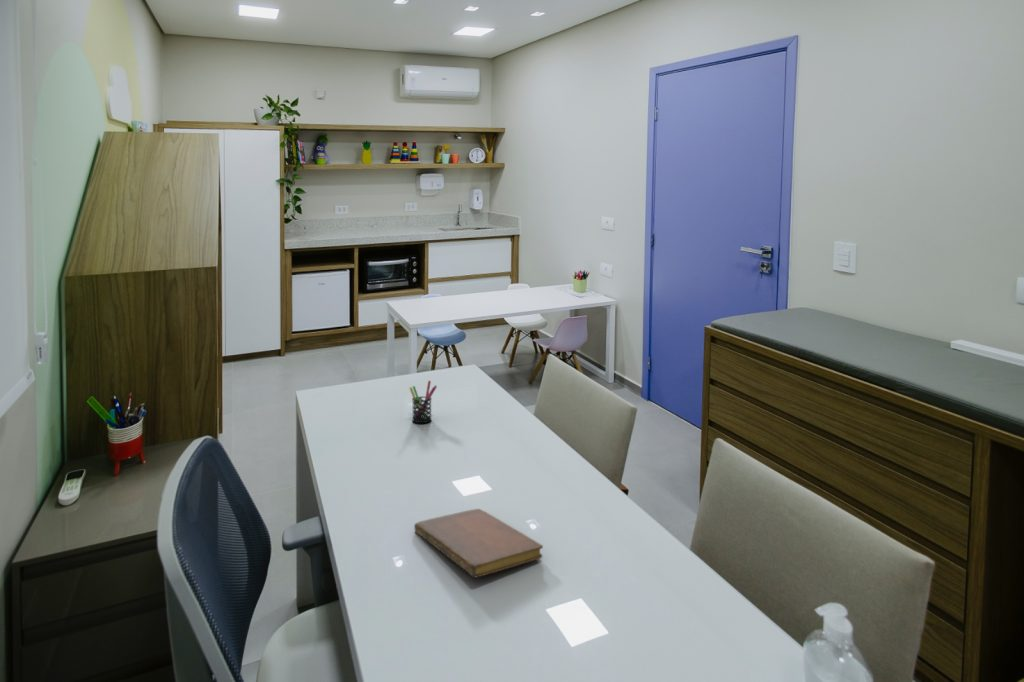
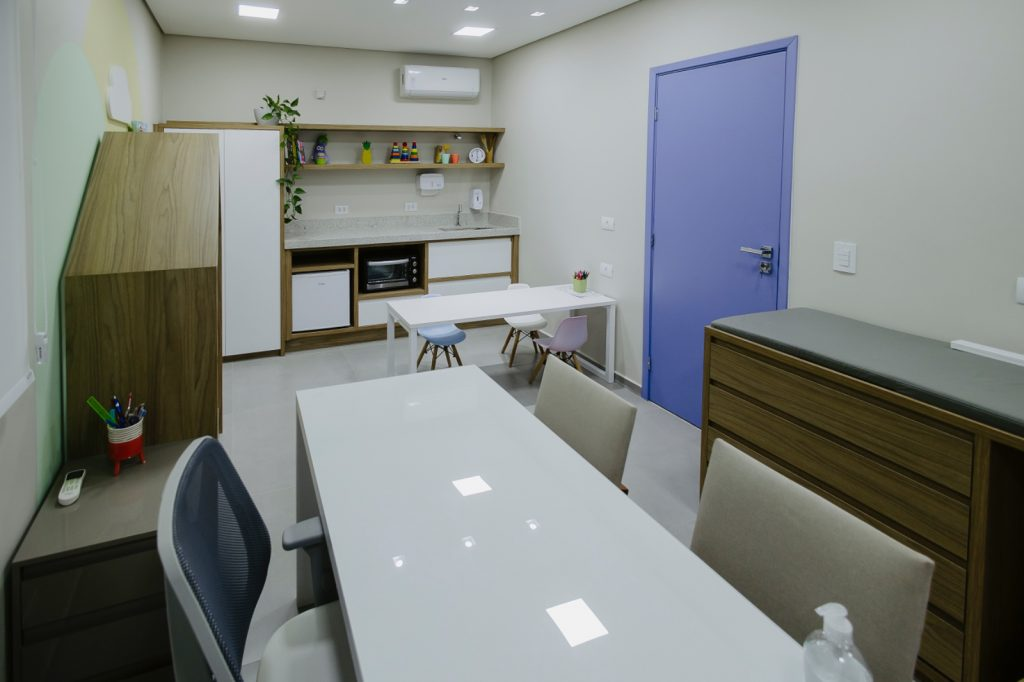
- notebook (476, 539)
- pen holder (421, 400)
